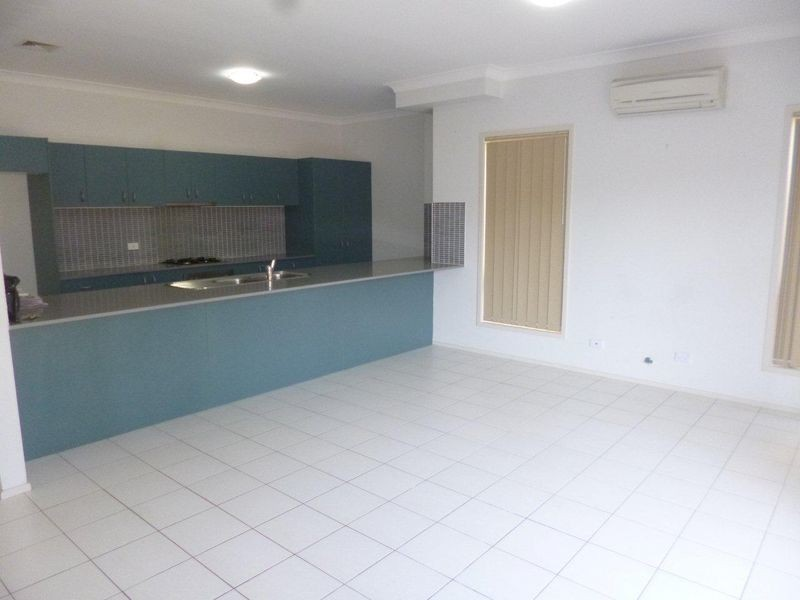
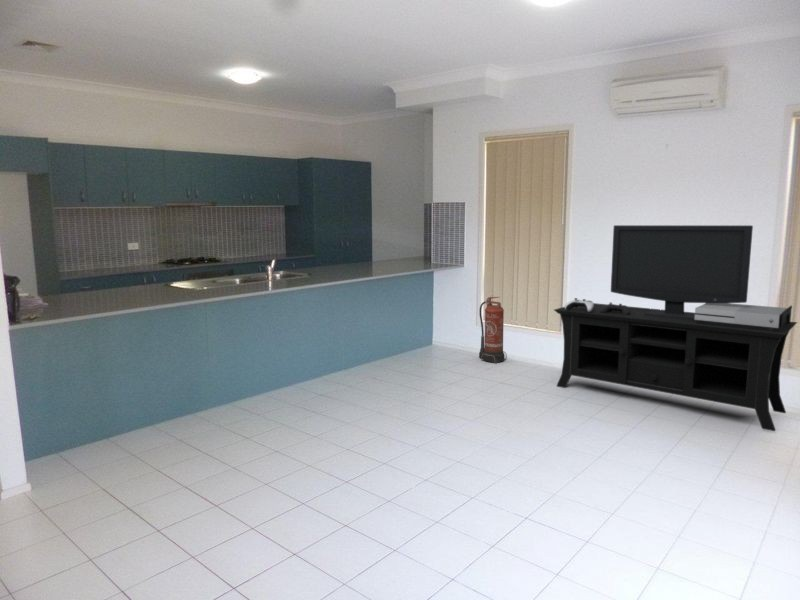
+ fire extinguisher (491, 328)
+ media console (666, 314)
